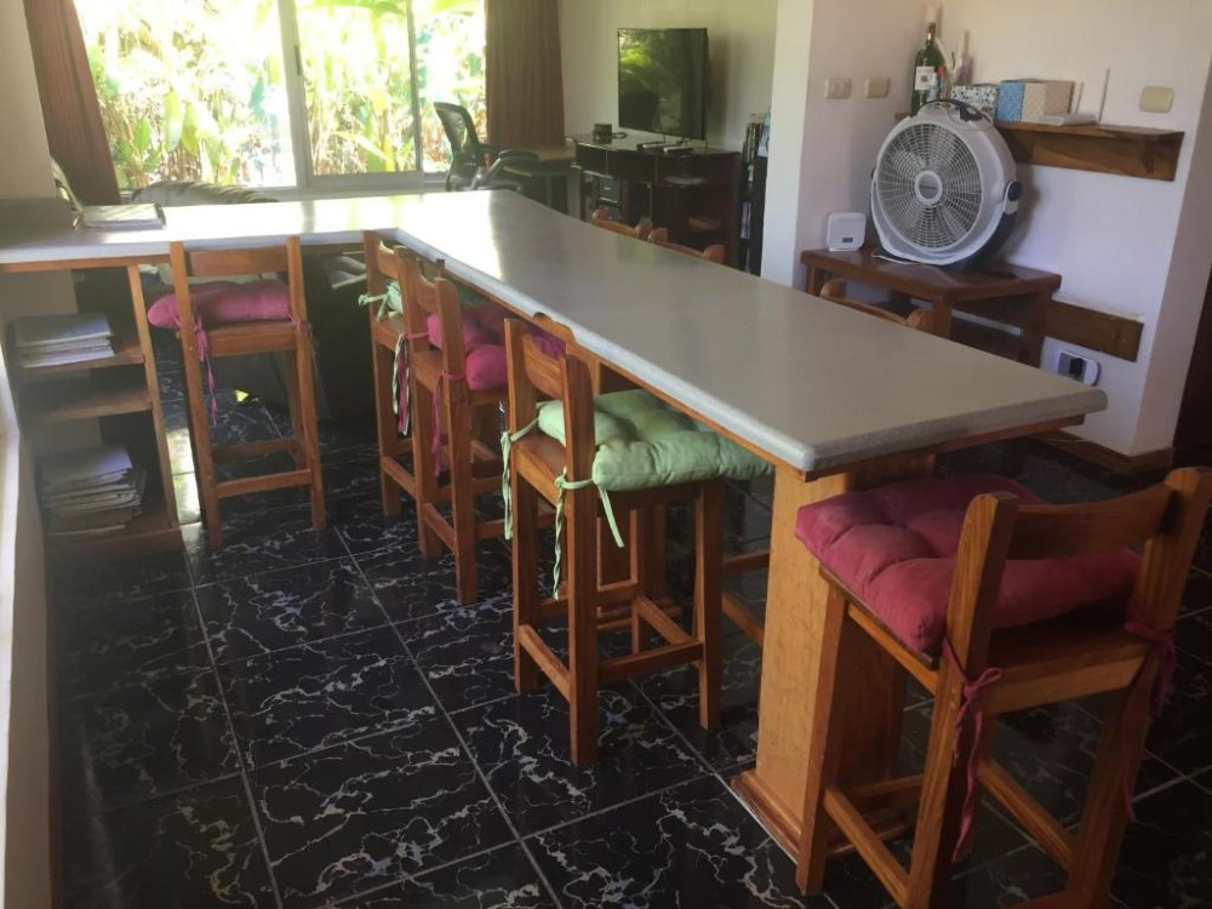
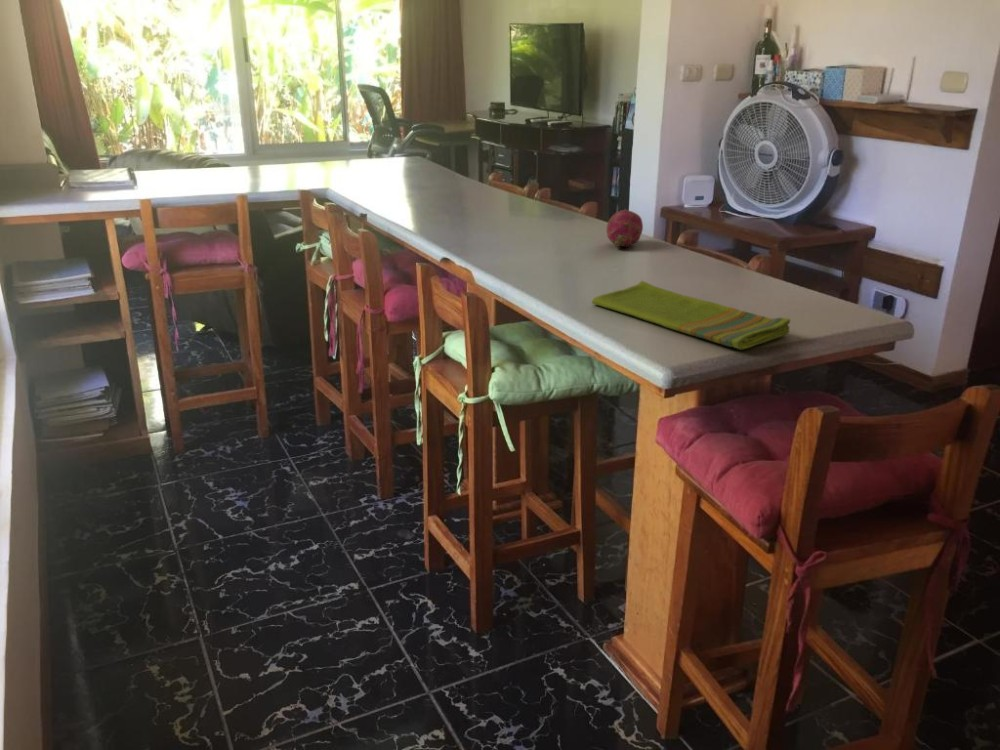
+ dish towel (686, 311)
+ fruit (623, 227)
